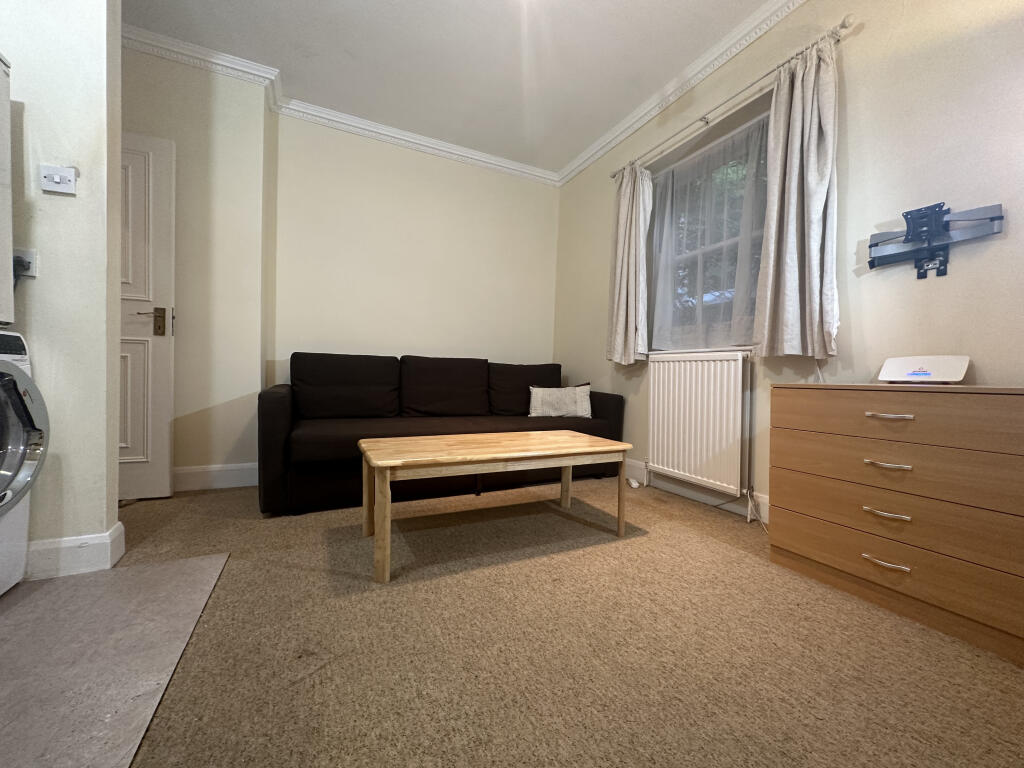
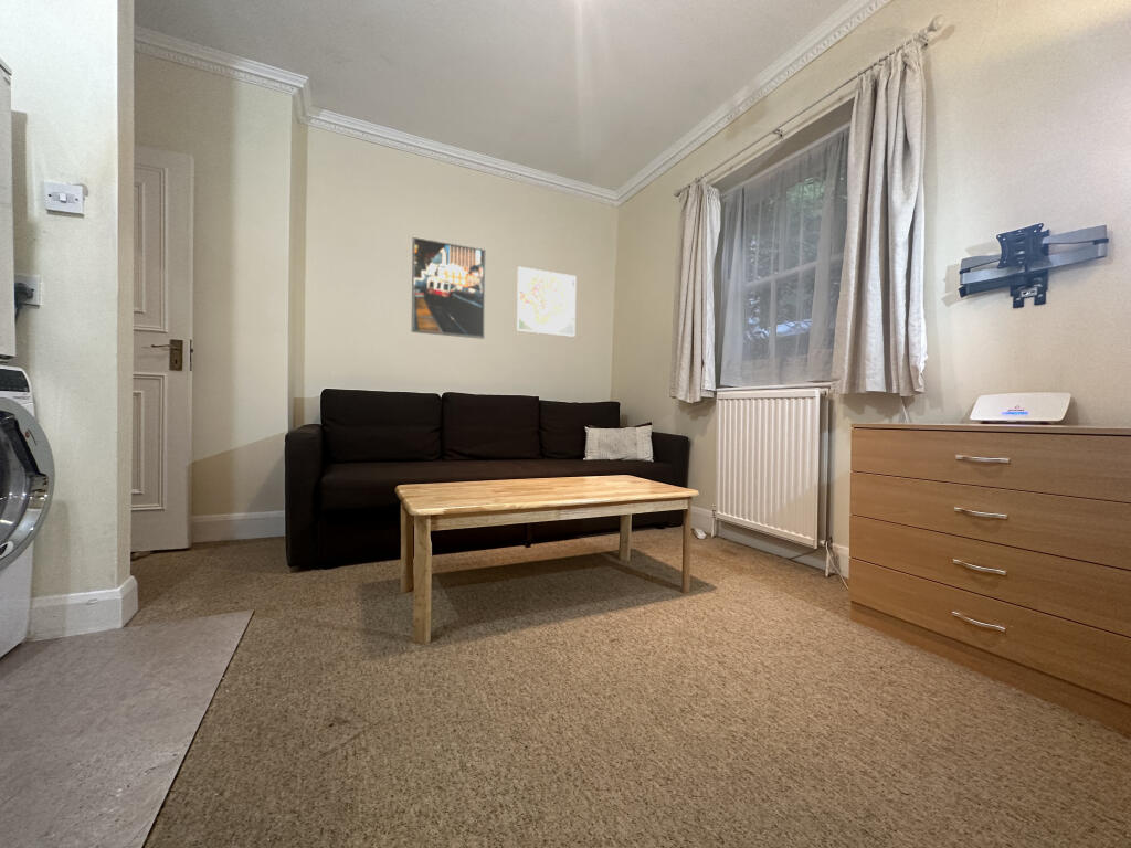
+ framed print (547, 303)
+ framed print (450, 289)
